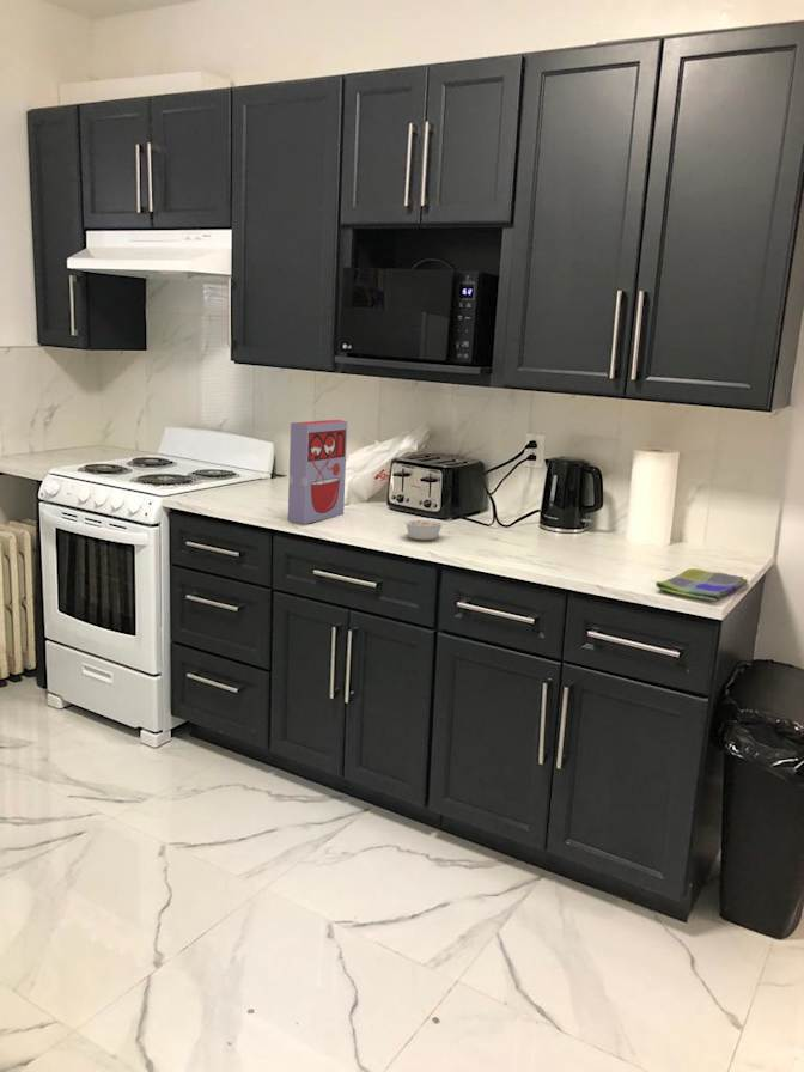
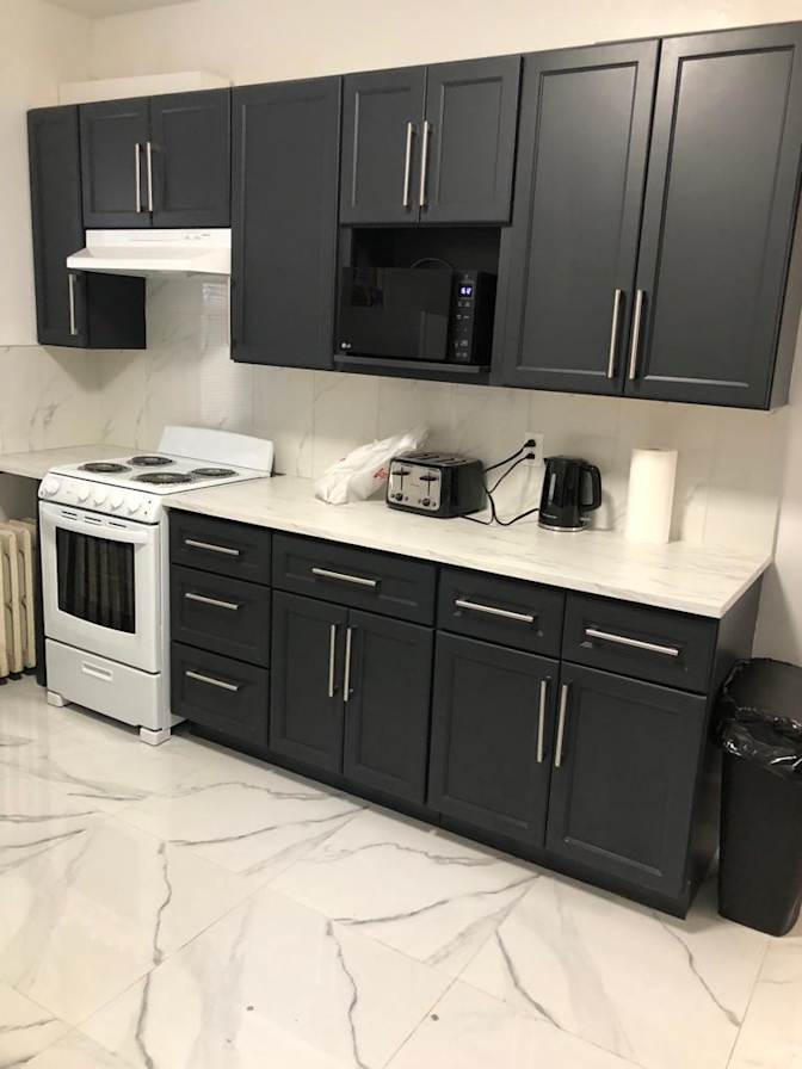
- dish towel (702, 583)
- cereal box (317, 470)
- legume (425, 528)
